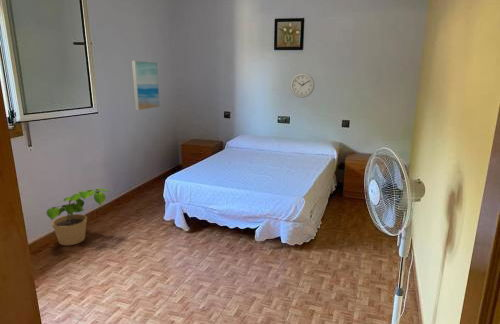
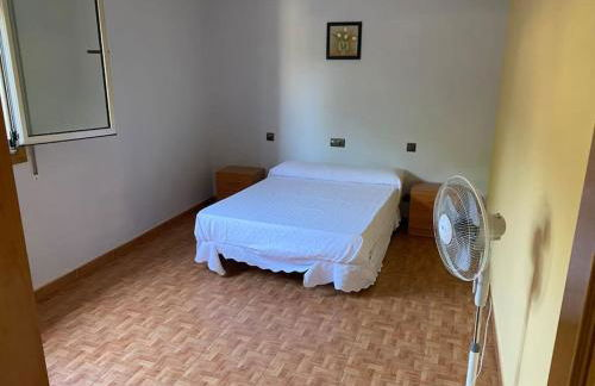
- potted plant (77, 217)
- wall clock (302, 85)
- wall art (146, 85)
